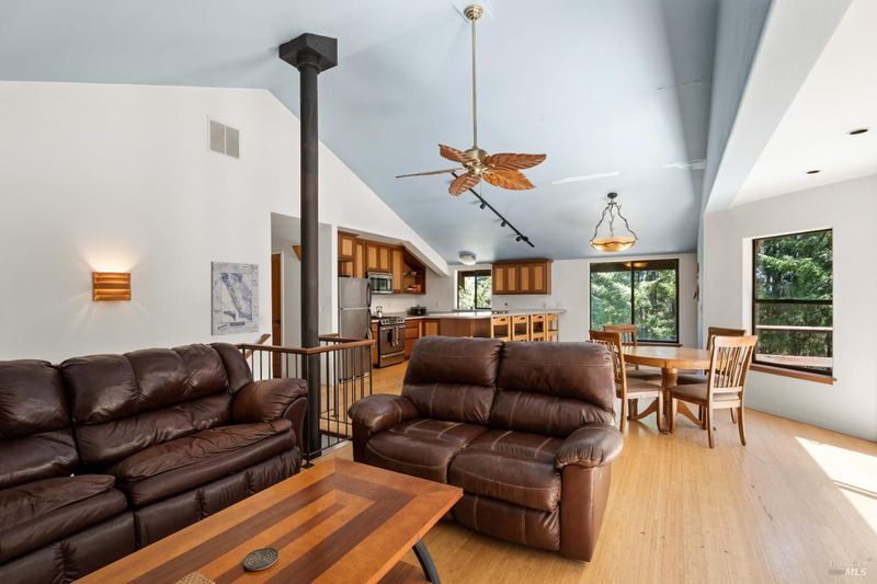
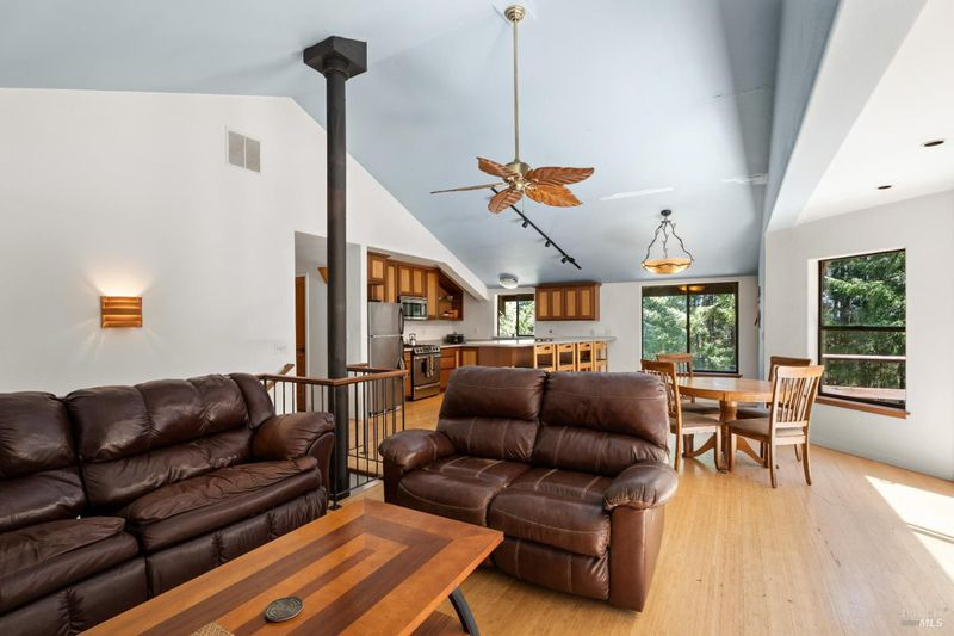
- wall art (236, 298)
